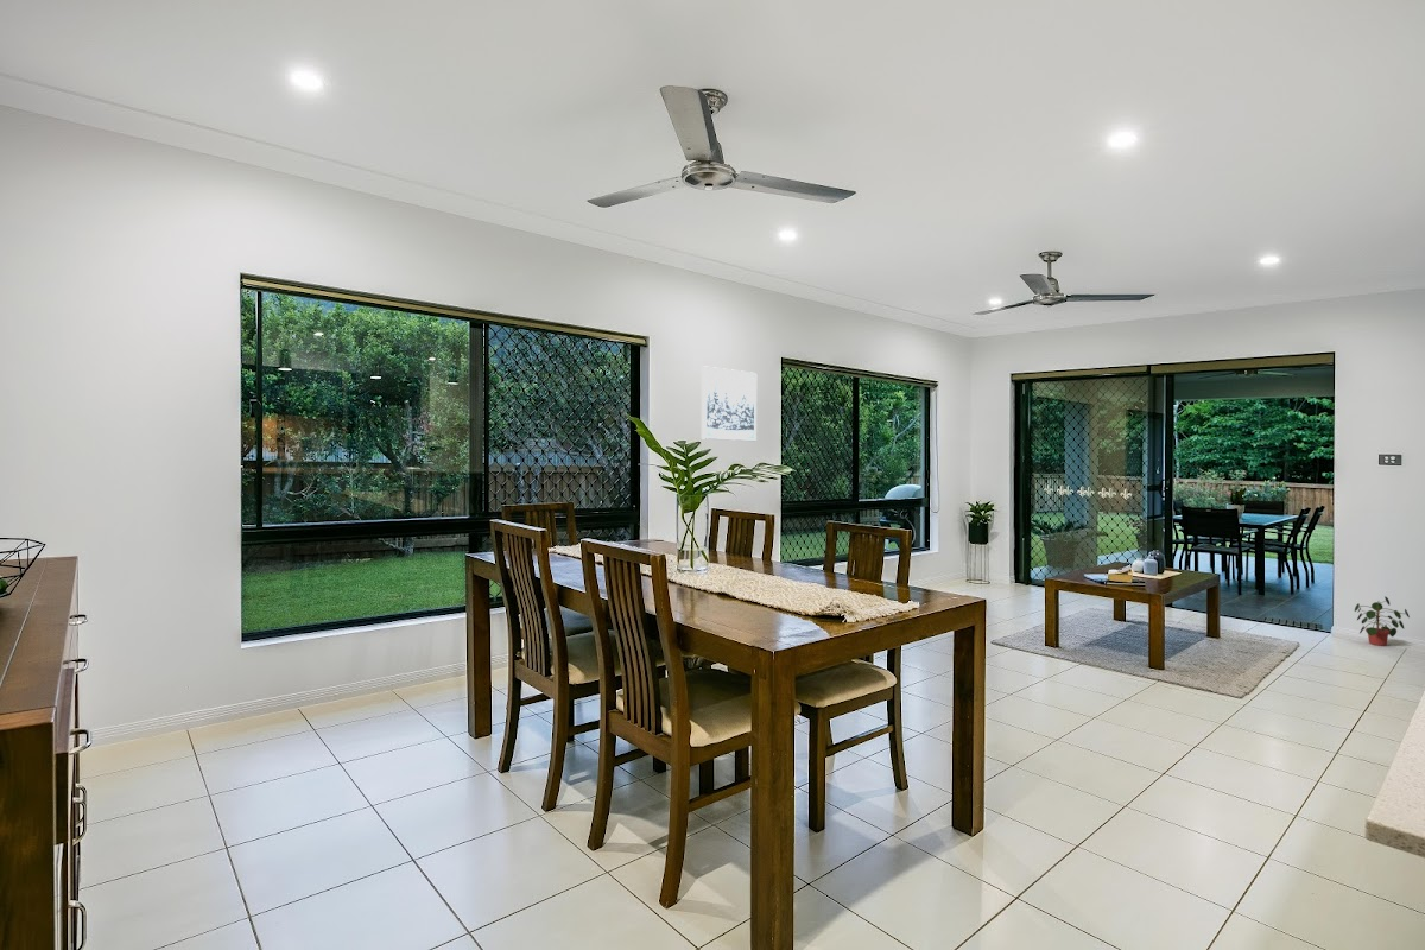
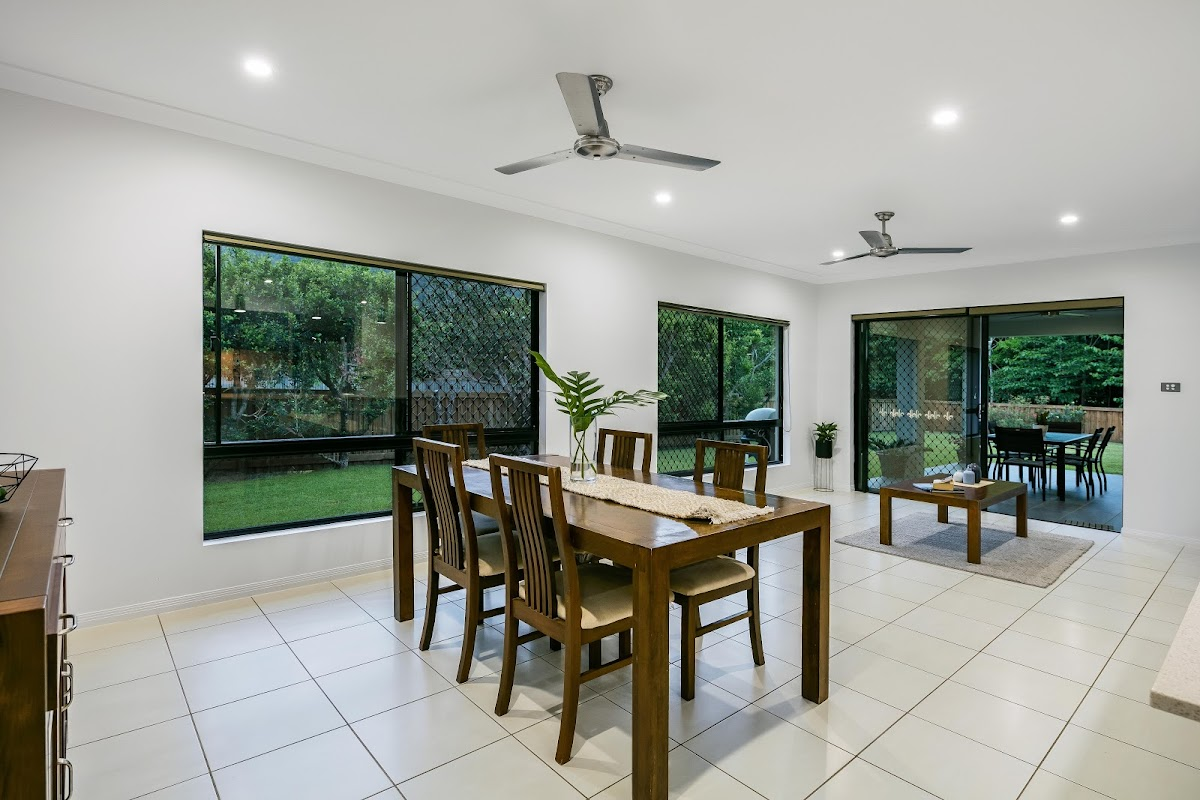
- potted plant (1379, 620)
- wall art (729, 404)
